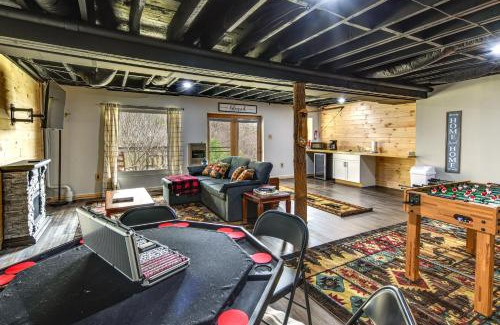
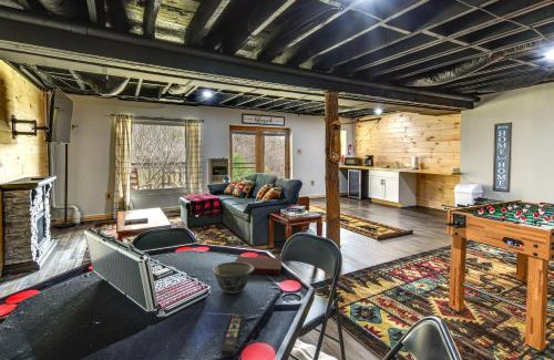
+ remote control (233, 332)
+ notebook (257, 265)
+ bowl (233, 278)
